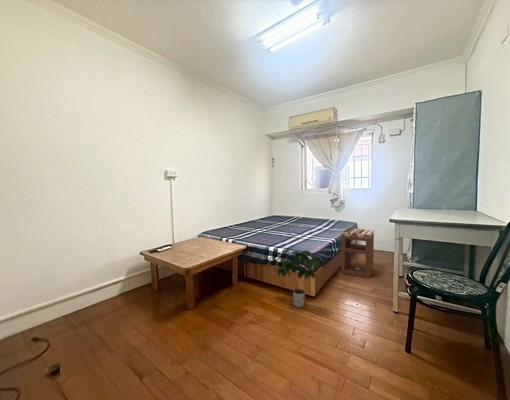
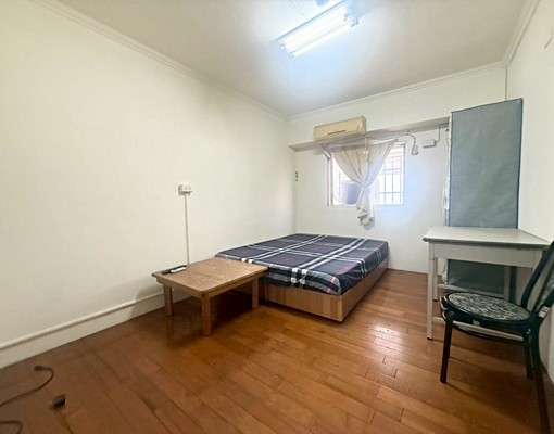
- nightstand (357, 251)
- potted plant (298, 276)
